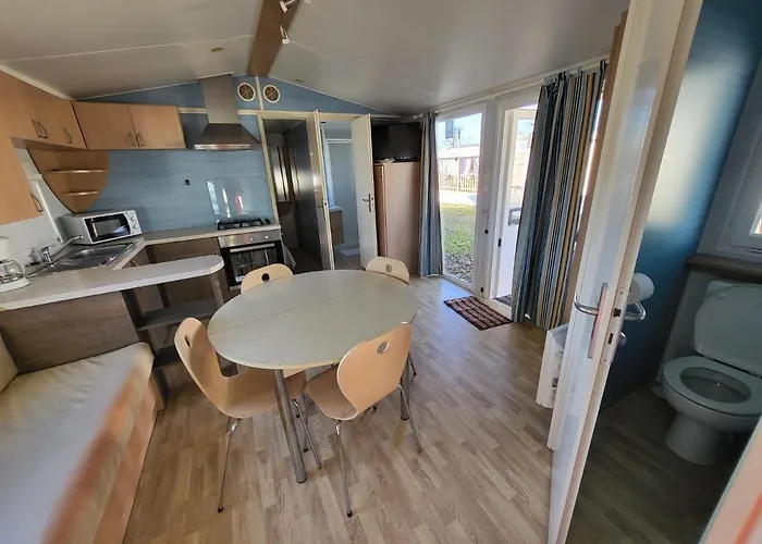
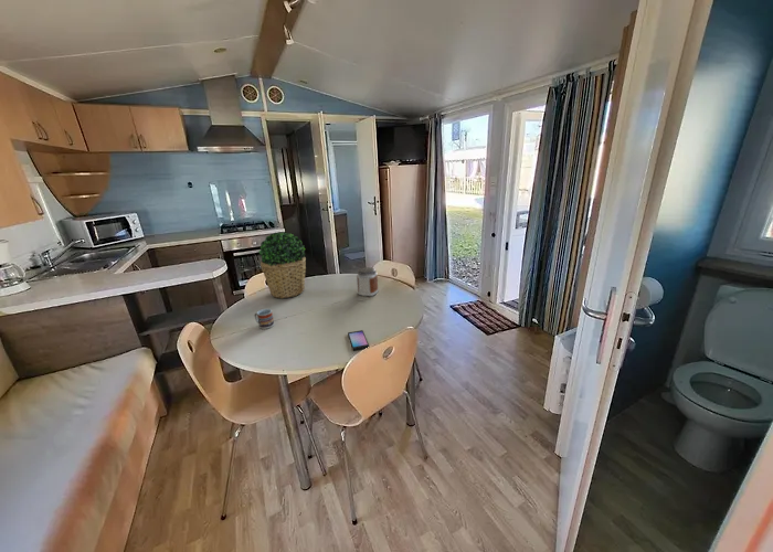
+ potted plant (284, 263)
+ jar (367, 280)
+ smartphone (358, 339)
+ cup (263, 318)
